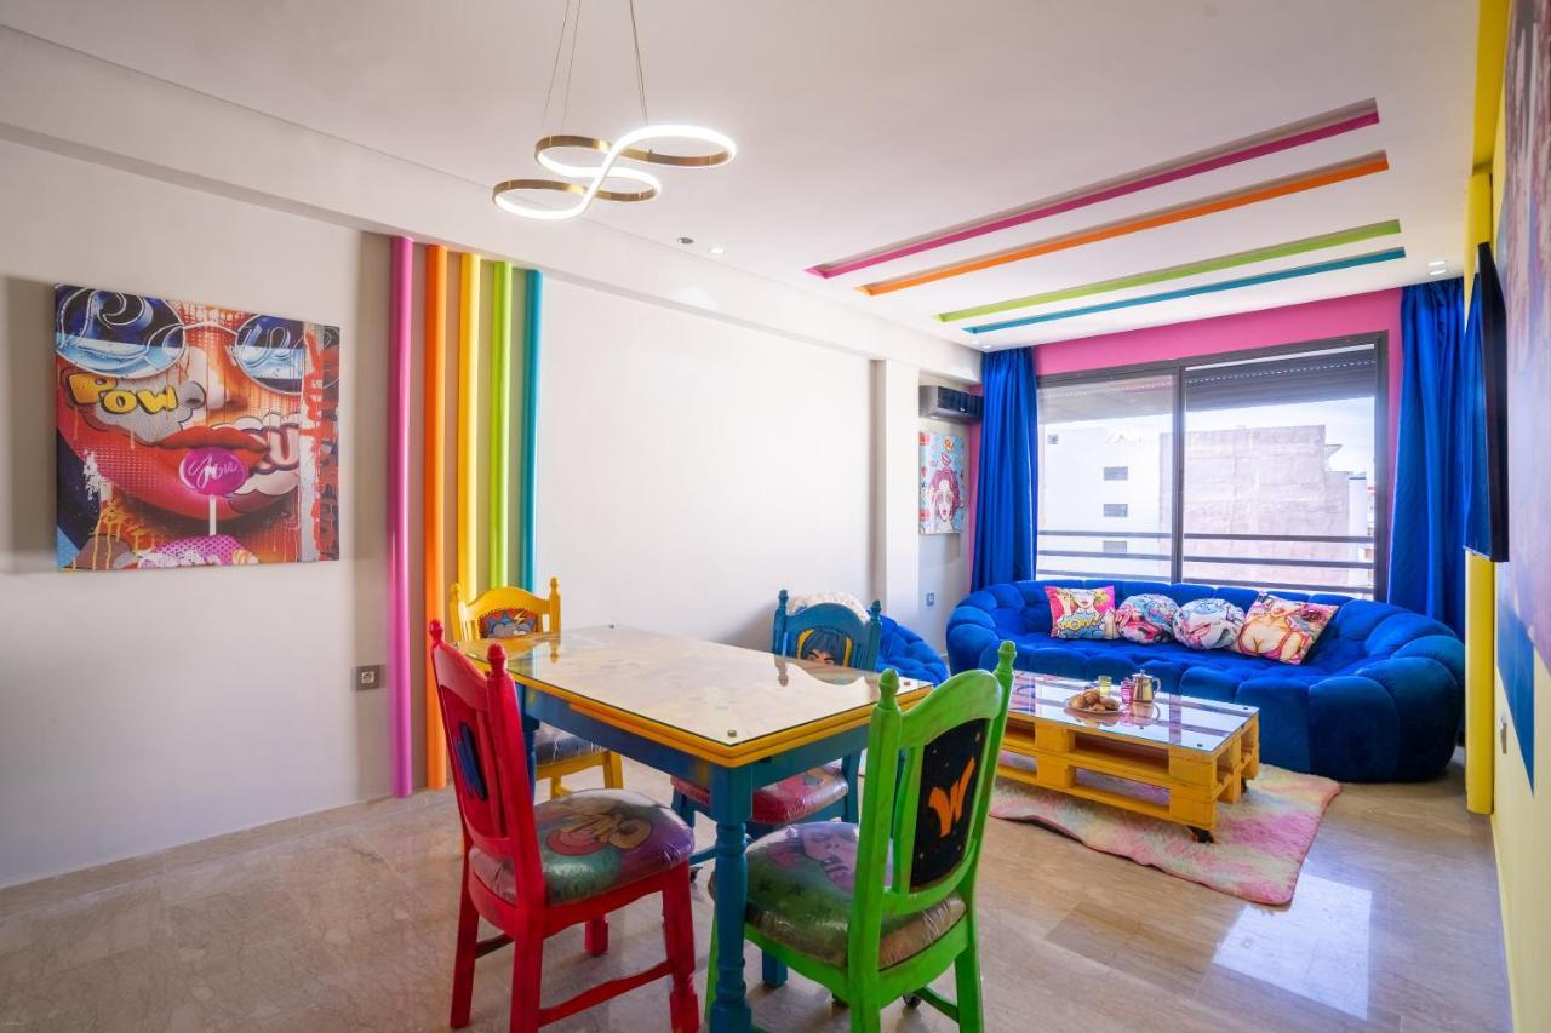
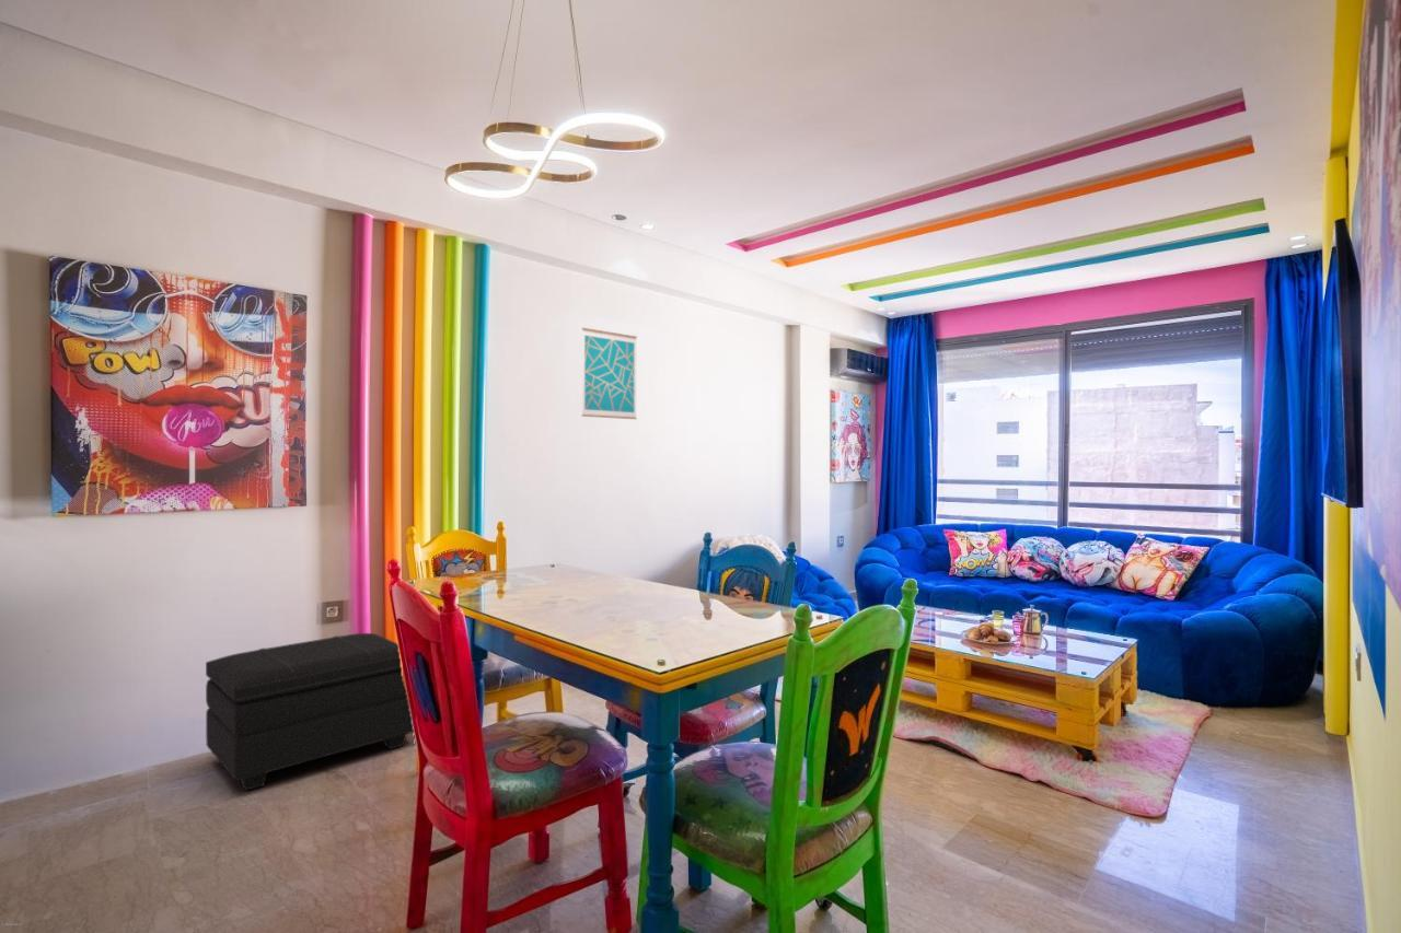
+ footstool (314, 700)
+ wall art (610, 374)
